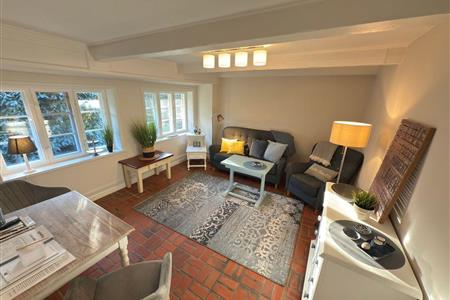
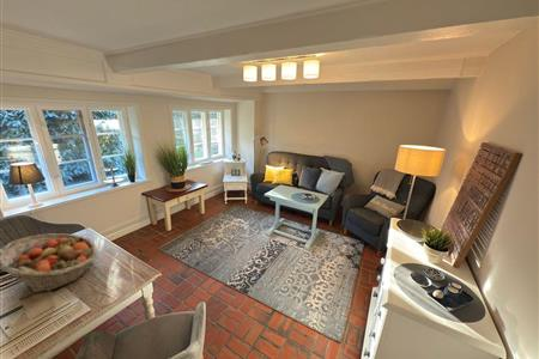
+ fruit basket (53, 256)
